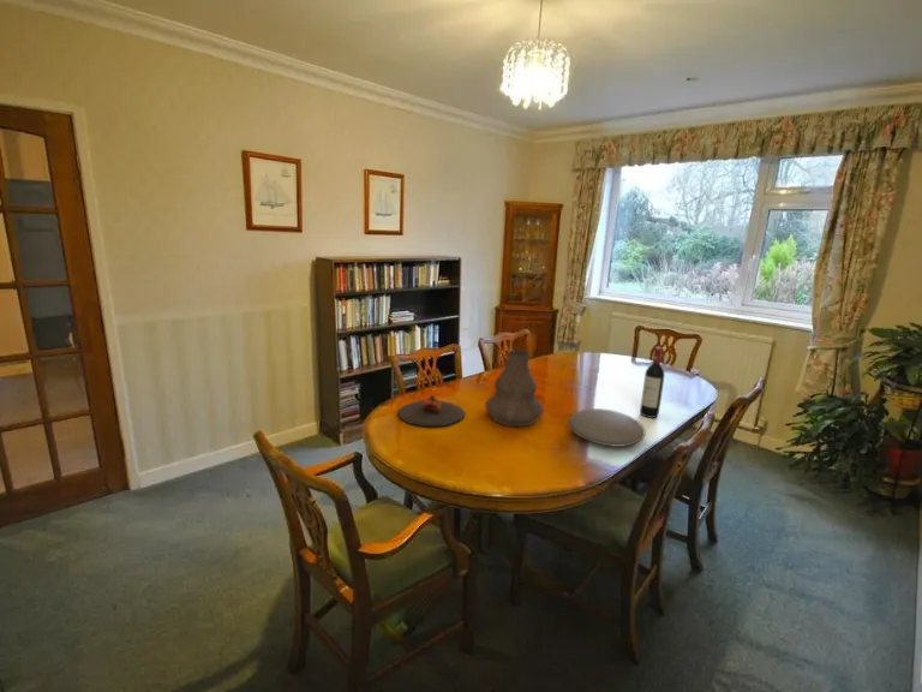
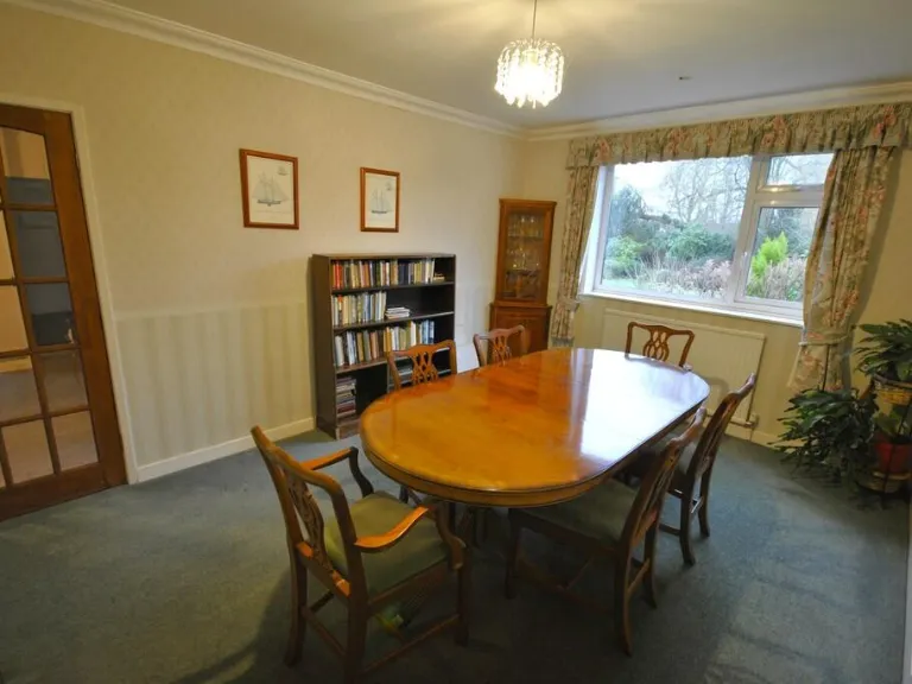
- plate (605, 425)
- wine bottle (653, 381)
- plate (431, 404)
- vase (515, 386)
